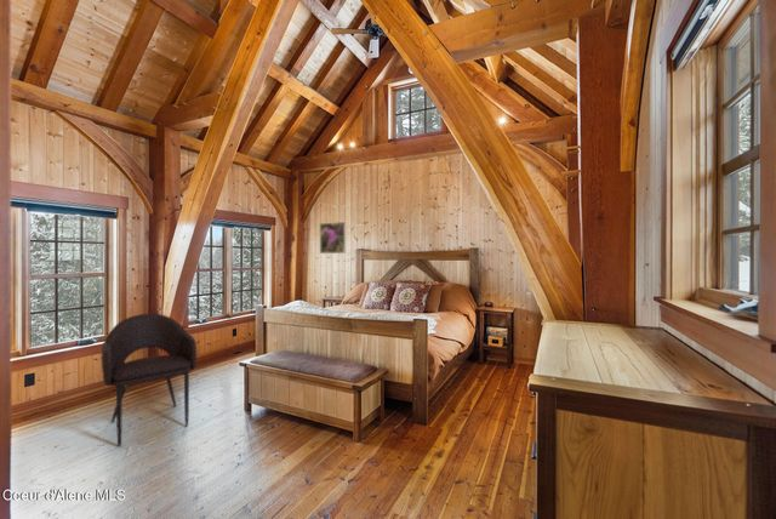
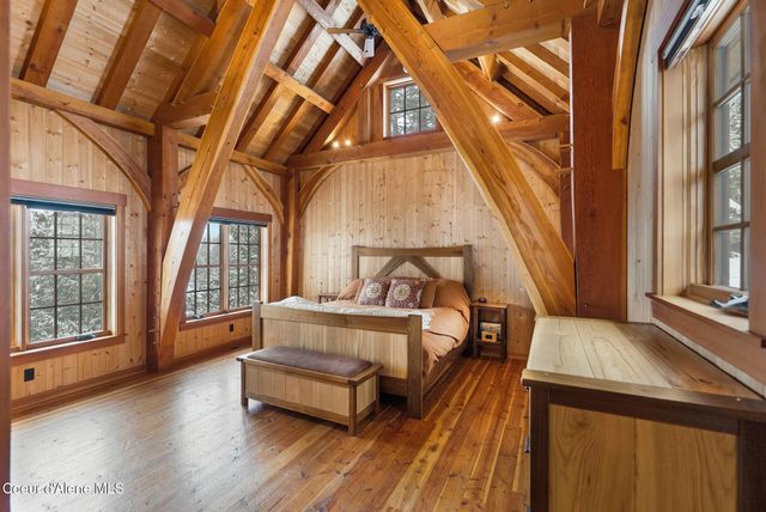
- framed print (332, 238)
- armchair (149, 370)
